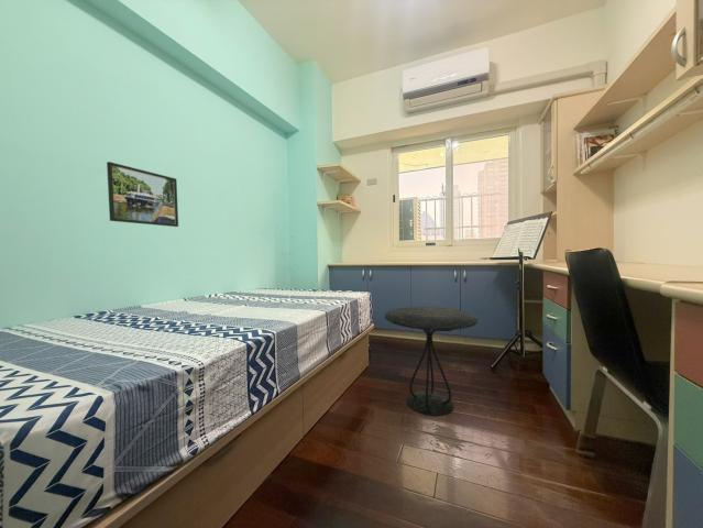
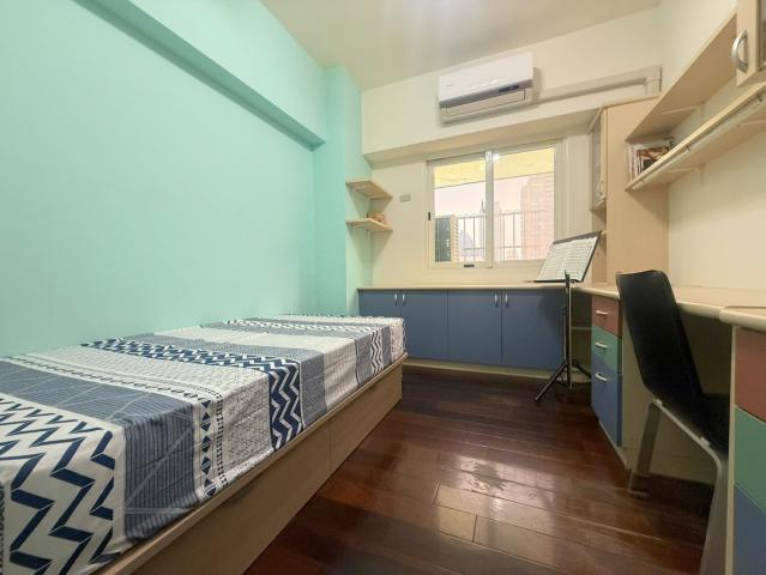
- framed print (146, 197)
- side table (429, 359)
